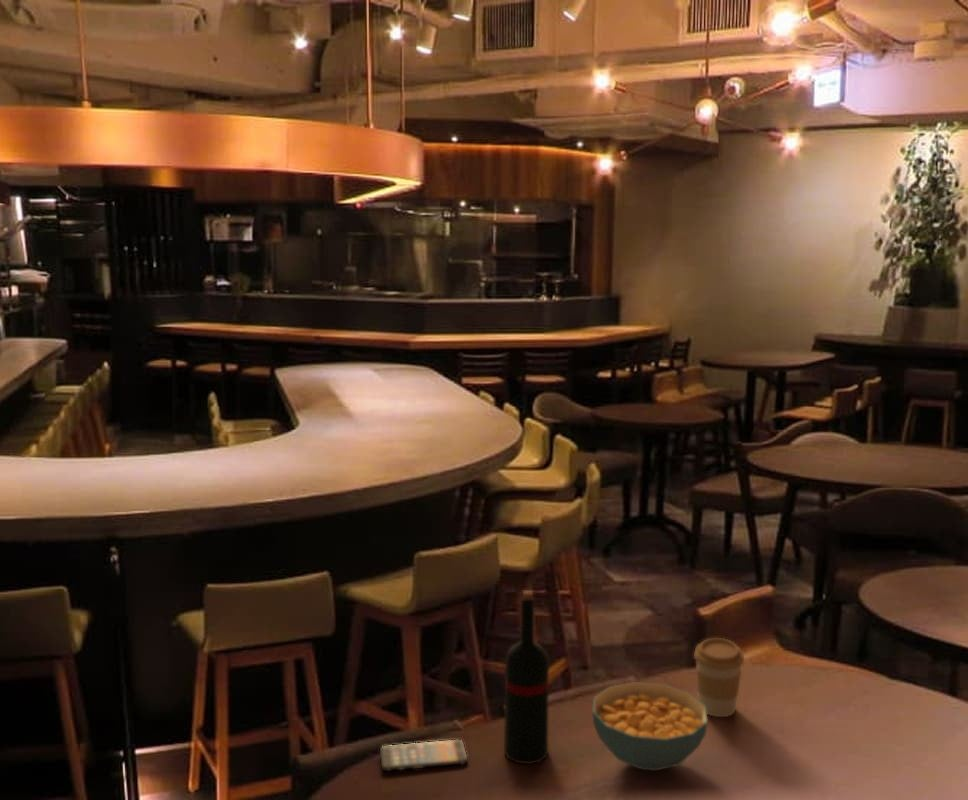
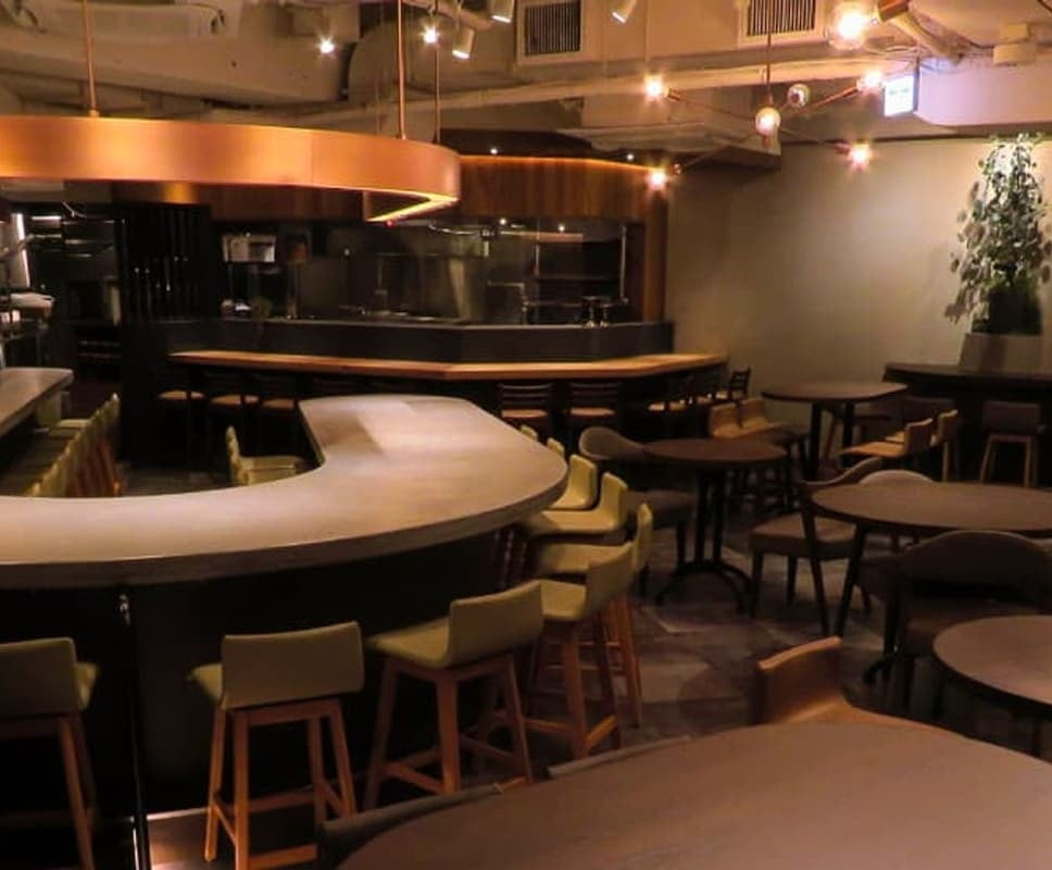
- wine bottle (526, 670)
- cereal bowl (648, 735)
- coffee cup (718, 676)
- smartphone (423, 755)
